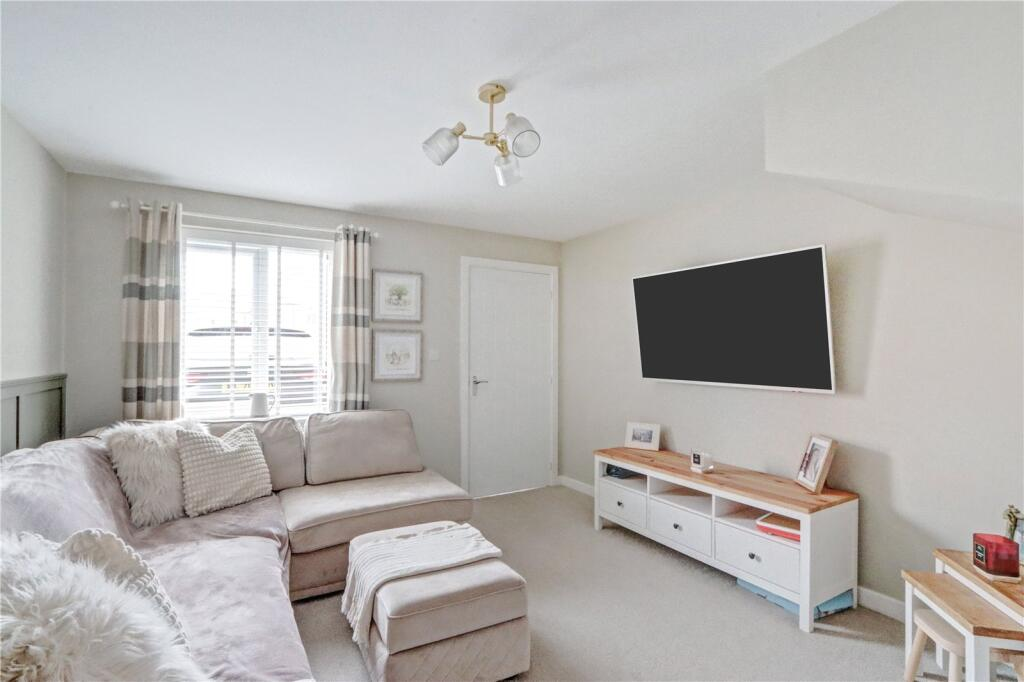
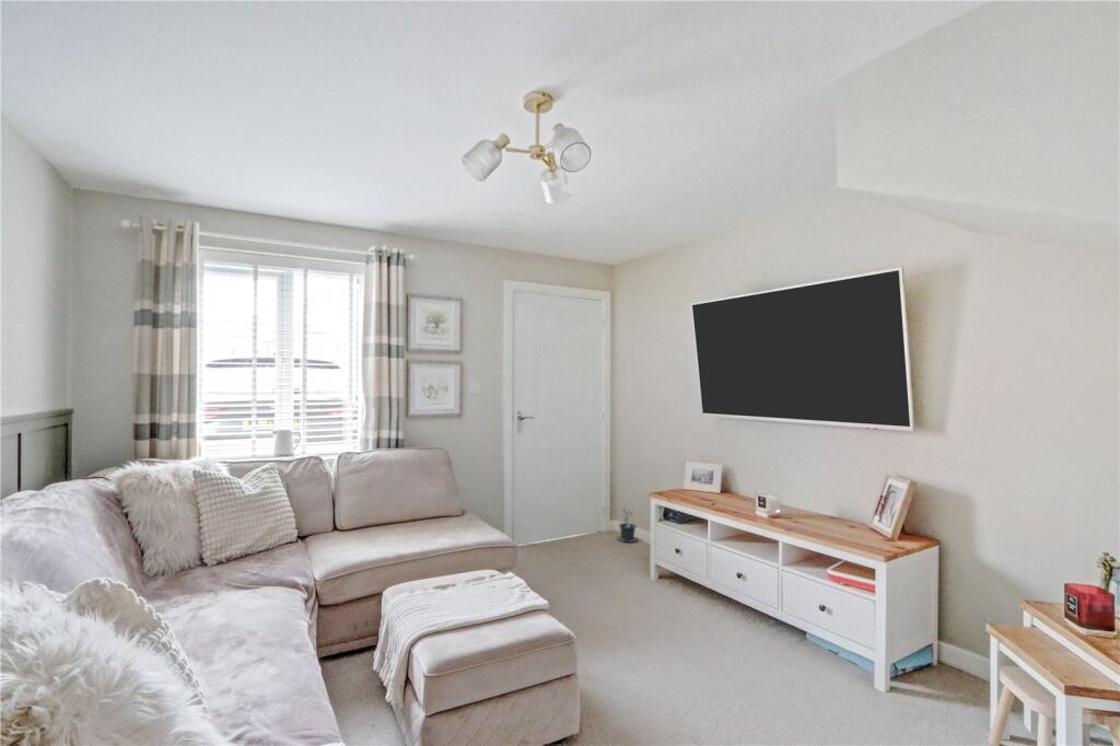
+ potted plant (628, 521)
